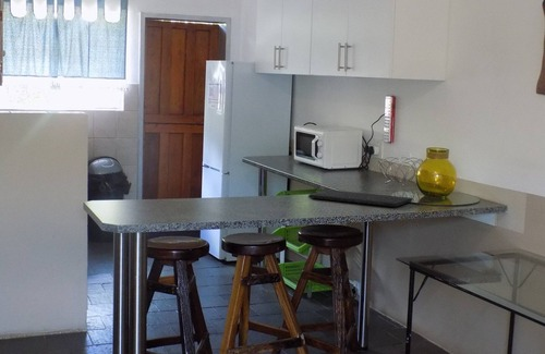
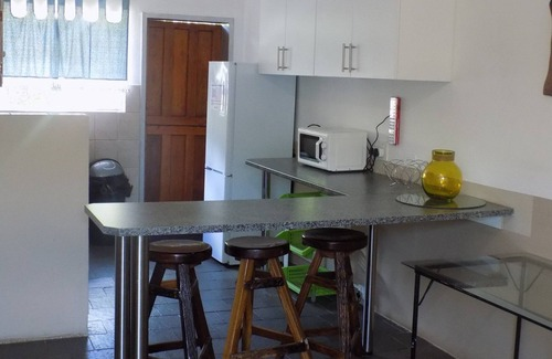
- cutting board (360, 197)
